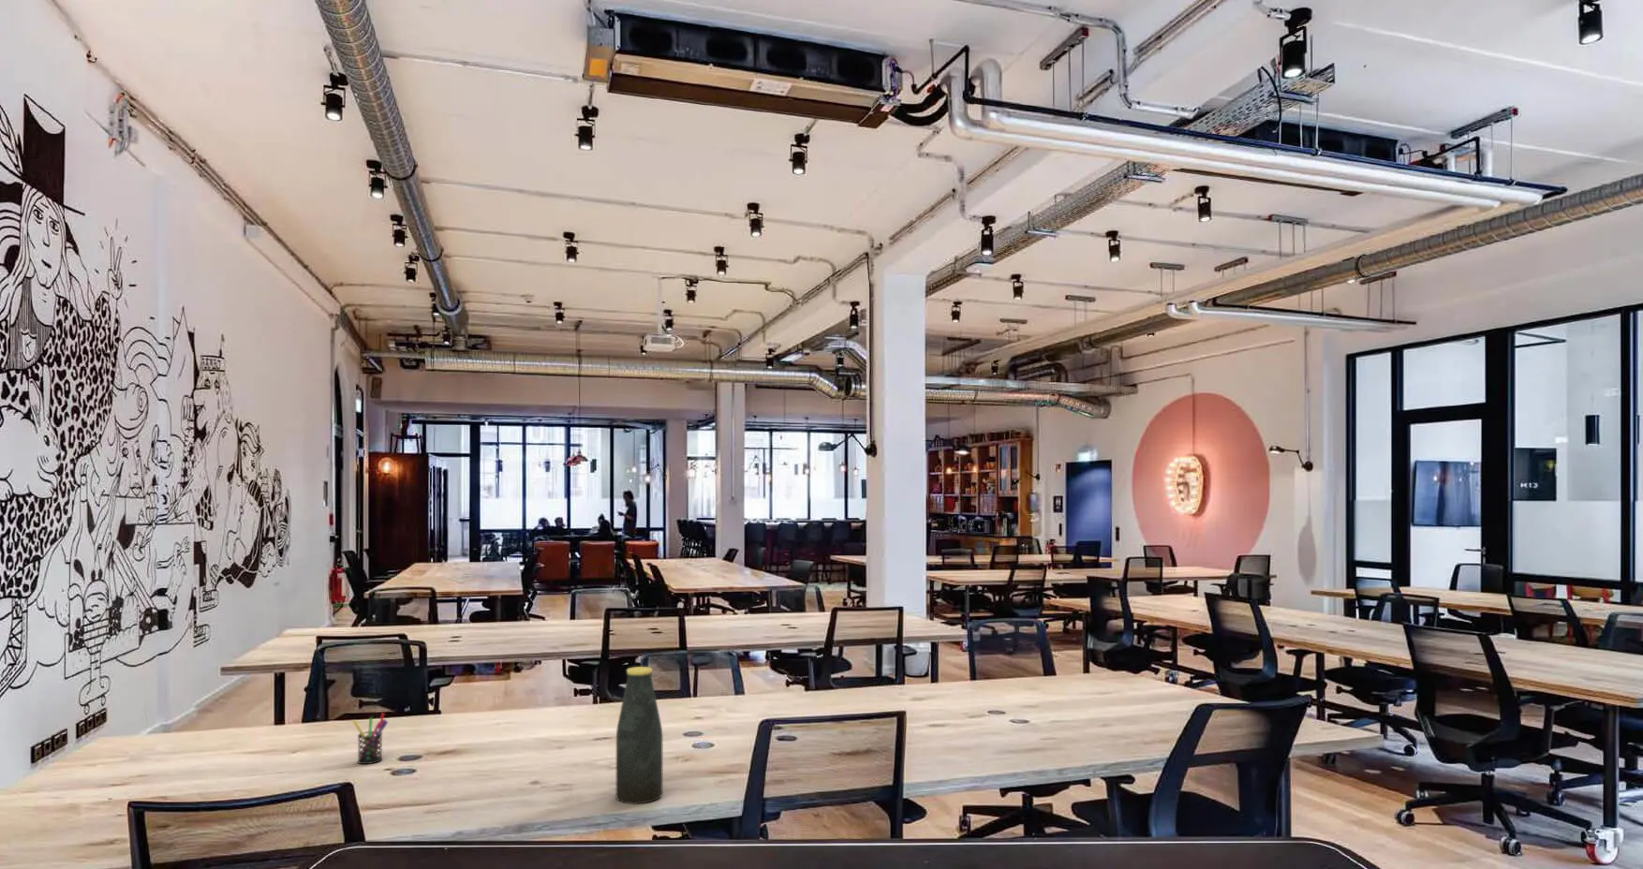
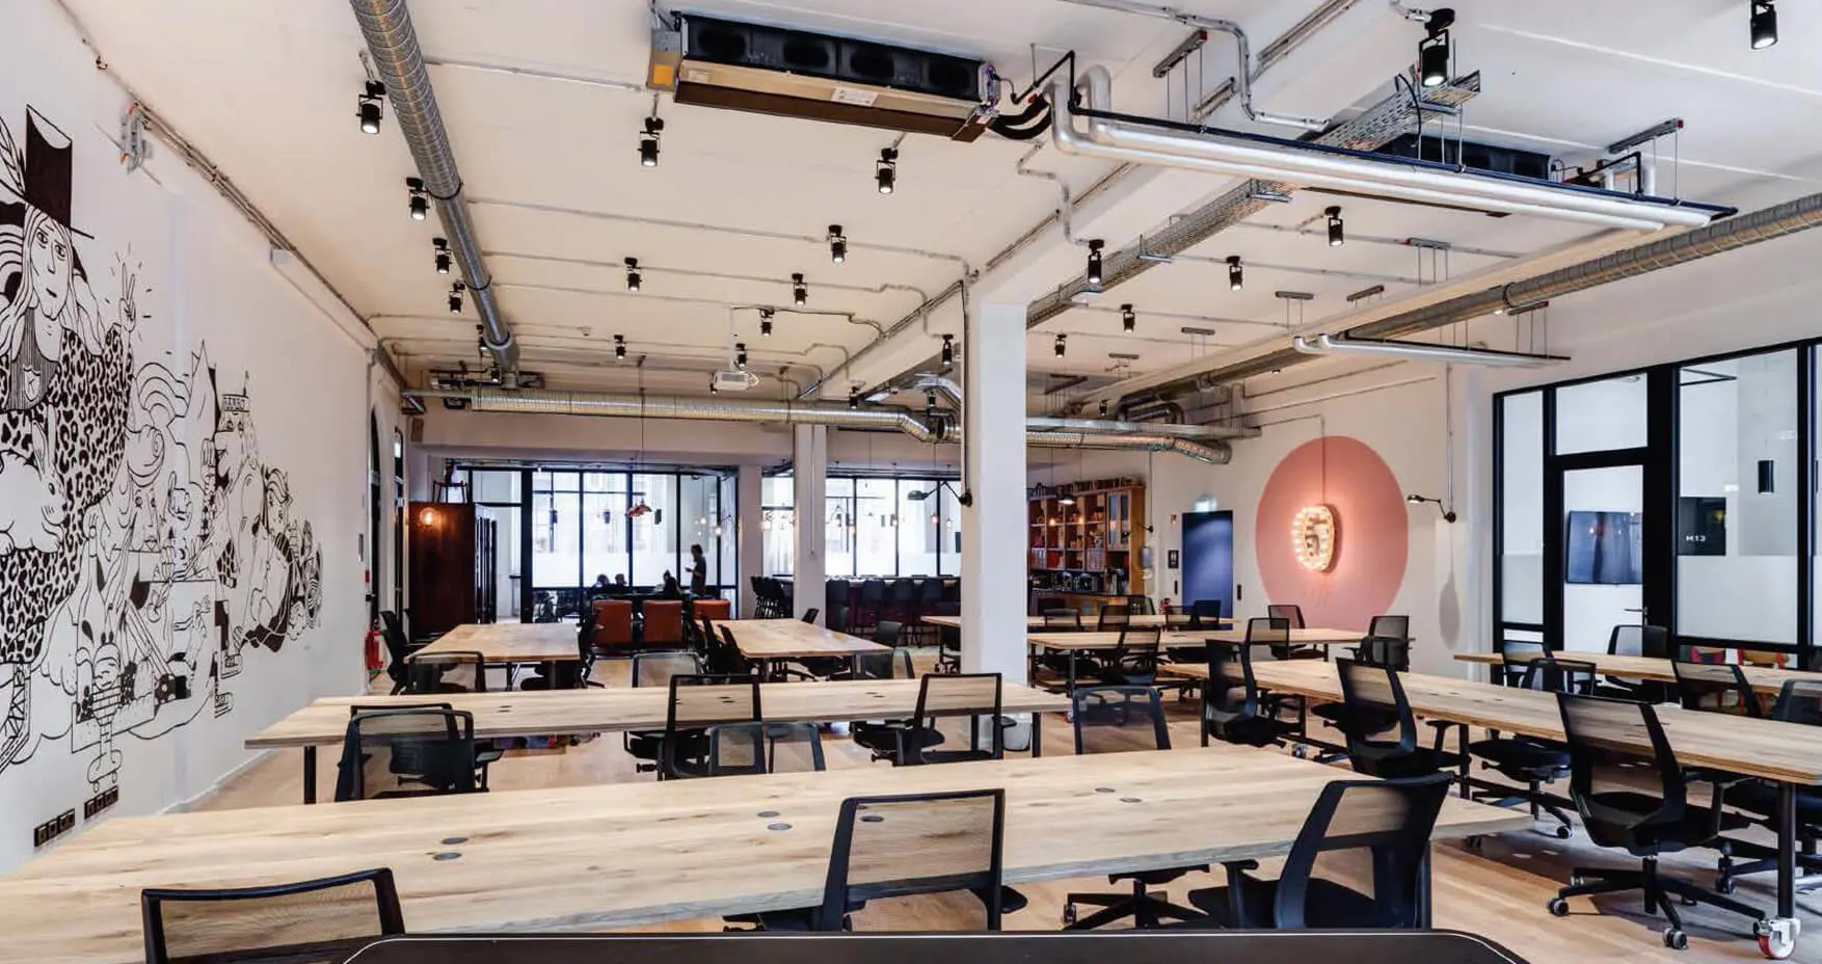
- bottle (639, 732)
- pen holder (371, 736)
